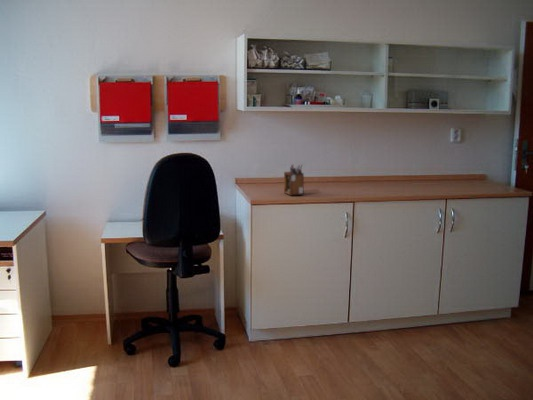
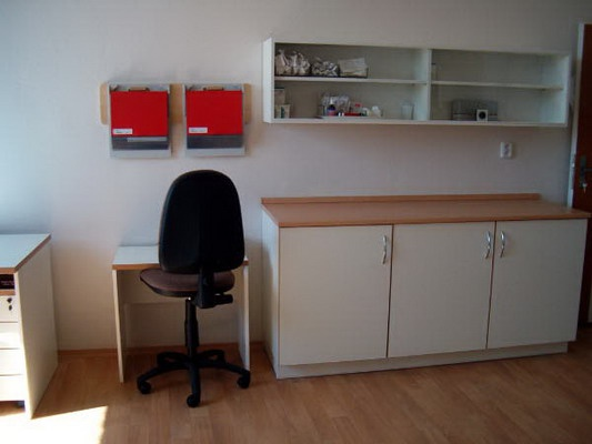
- desk organizer (293, 179)
